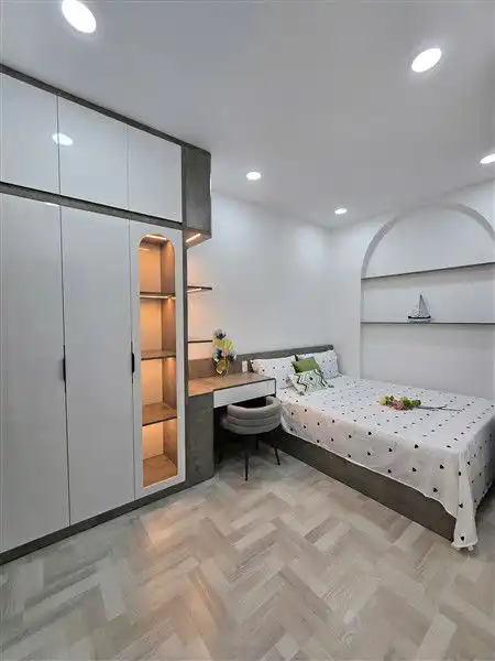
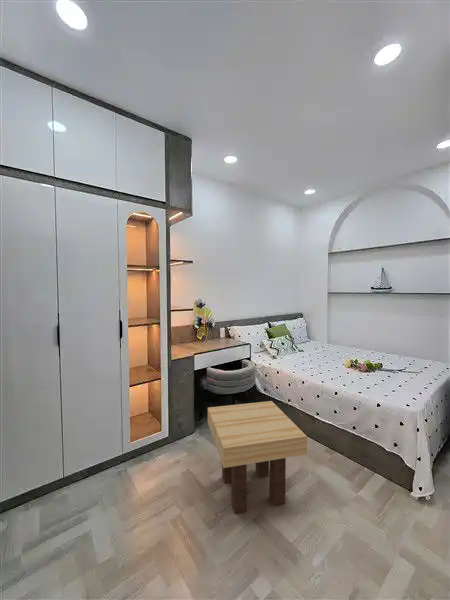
+ side table (251, 454)
